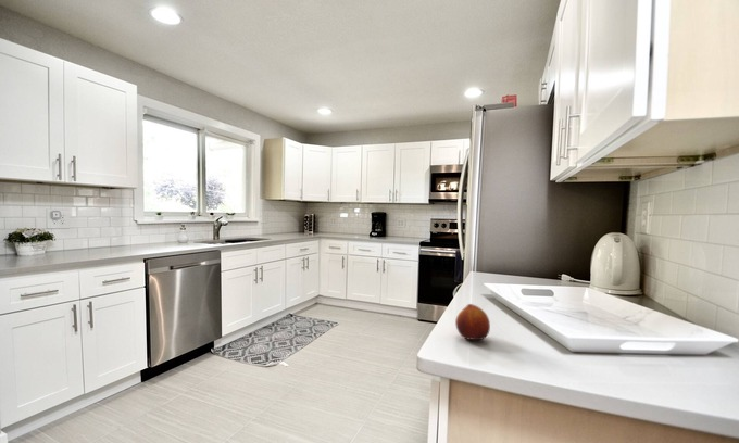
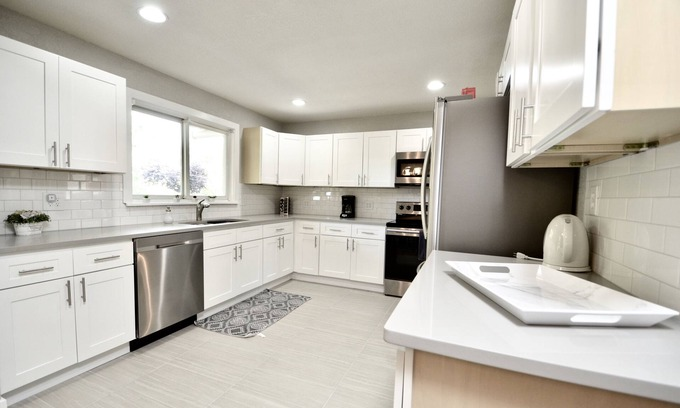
- fruit (473, 321)
